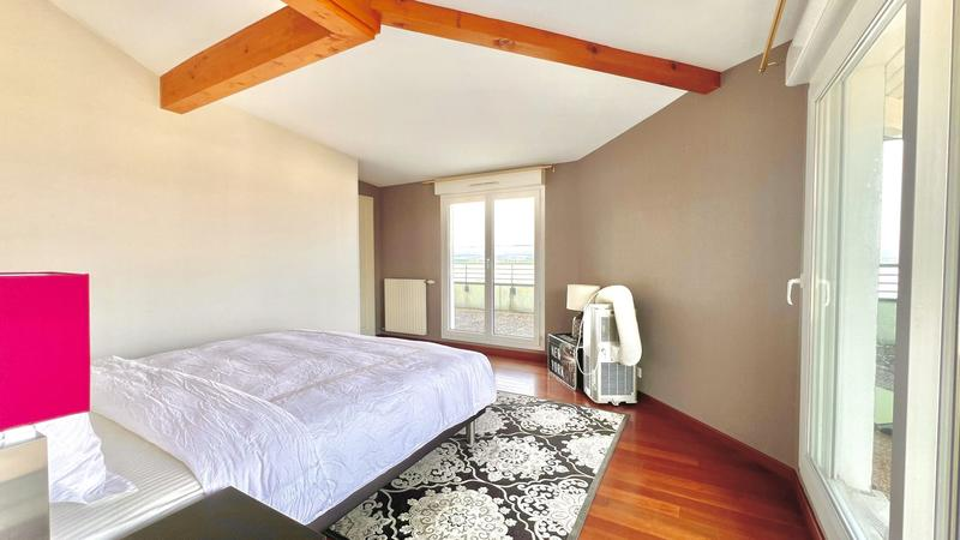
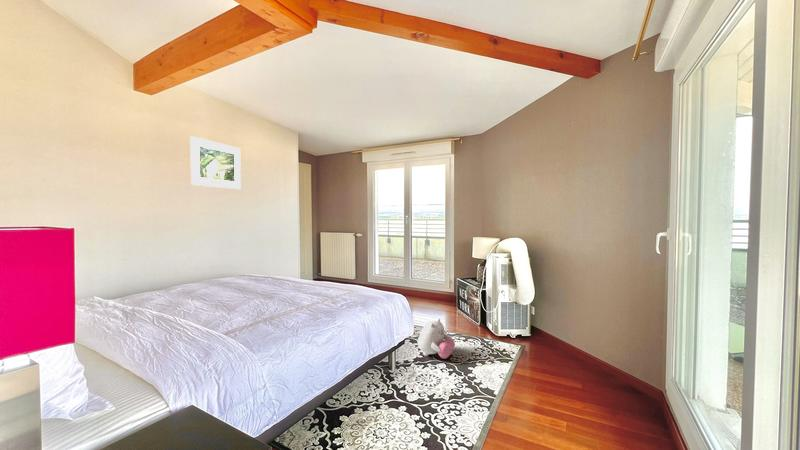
+ plush toy (435, 338)
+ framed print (217, 164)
